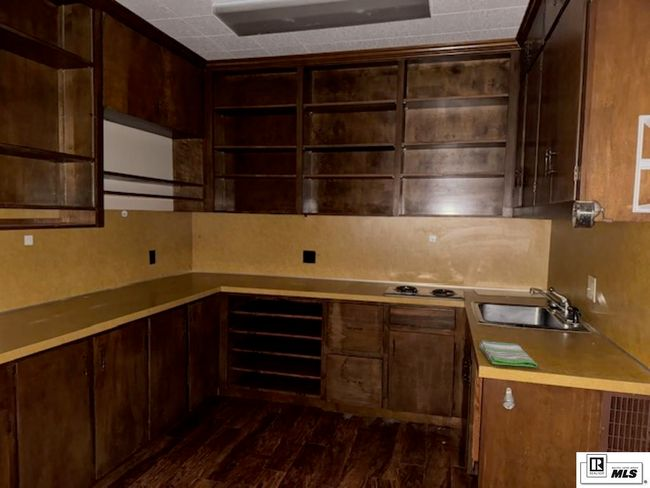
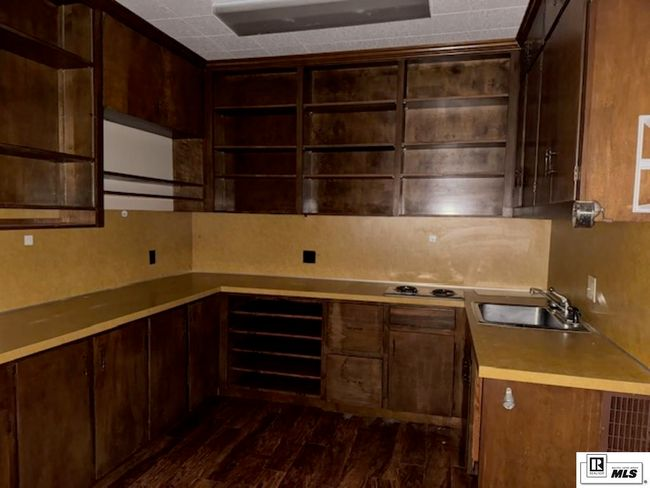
- dish towel (506, 352)
